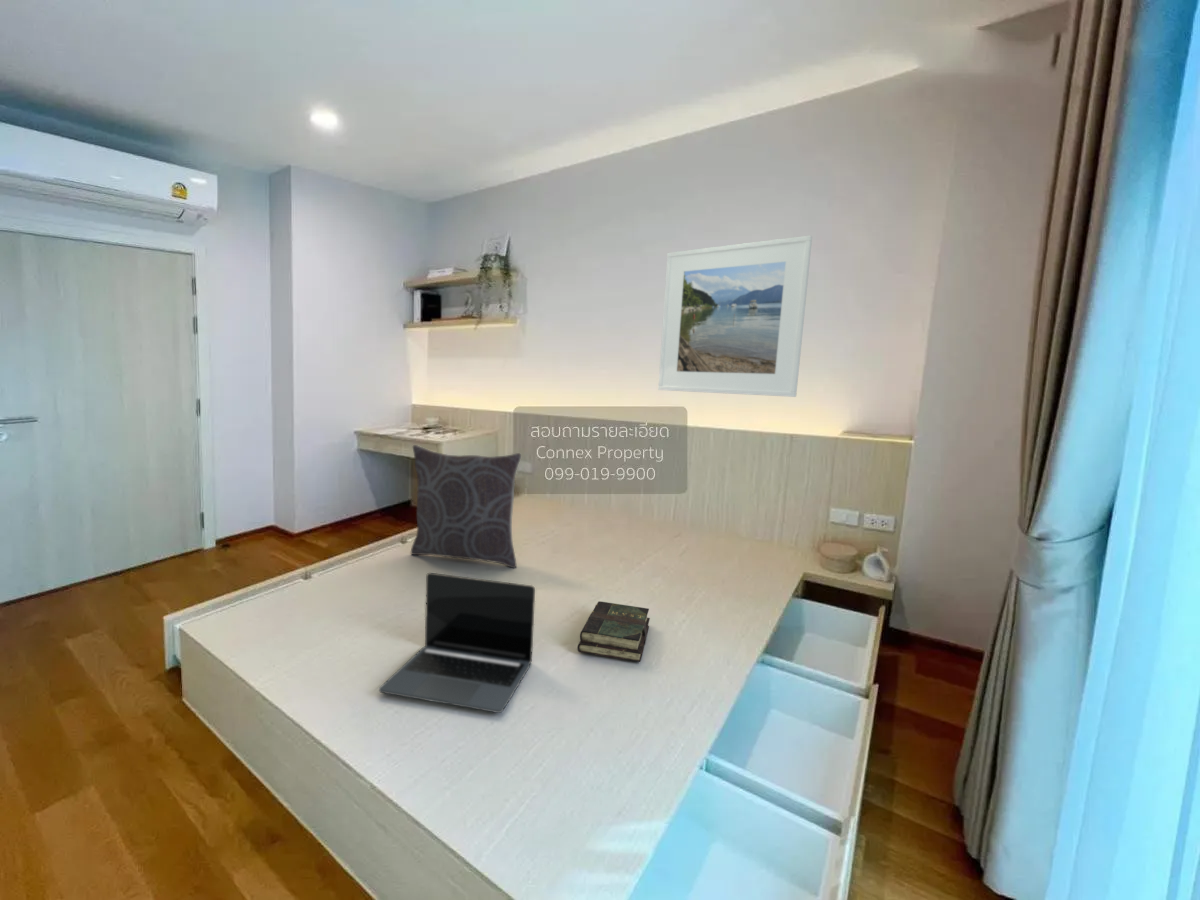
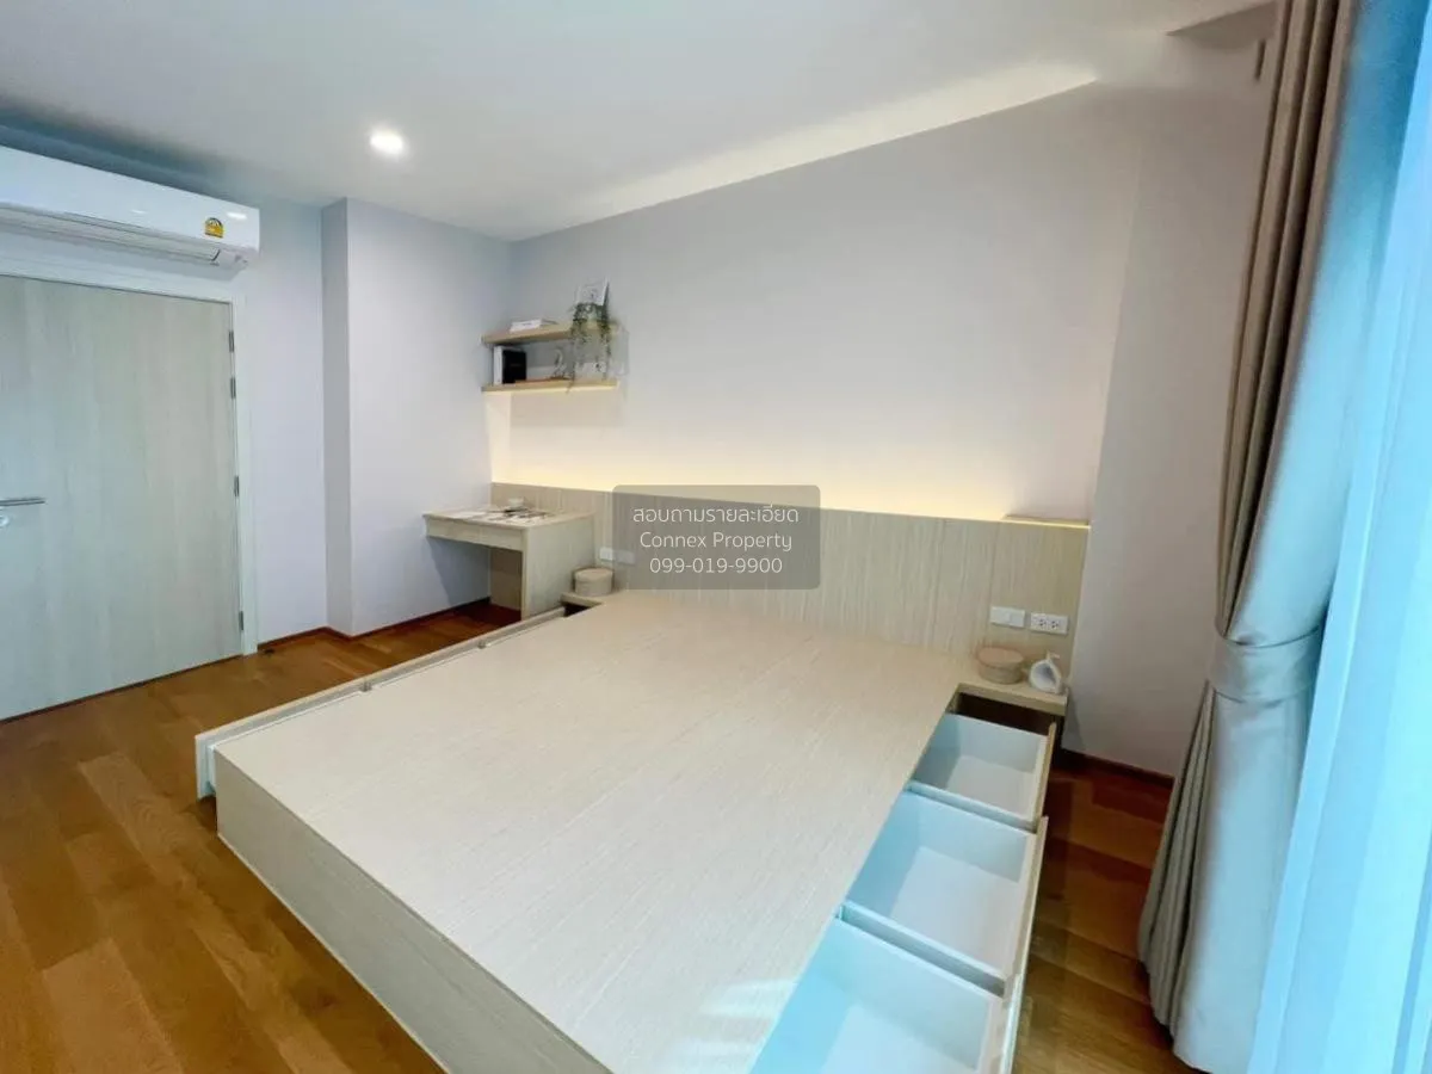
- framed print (727, 320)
- pillow (464, 505)
- book (616, 628)
- laptop (460, 636)
